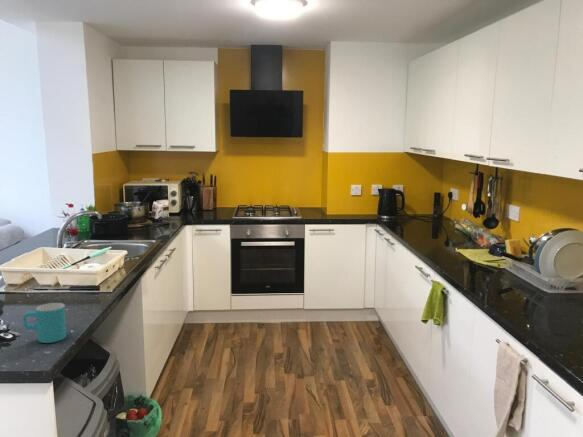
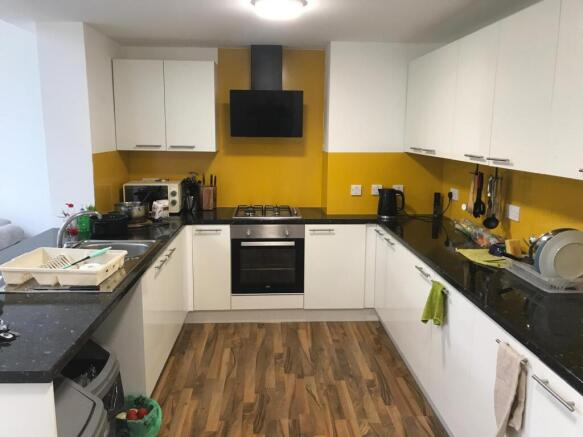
- cup (46, 322)
